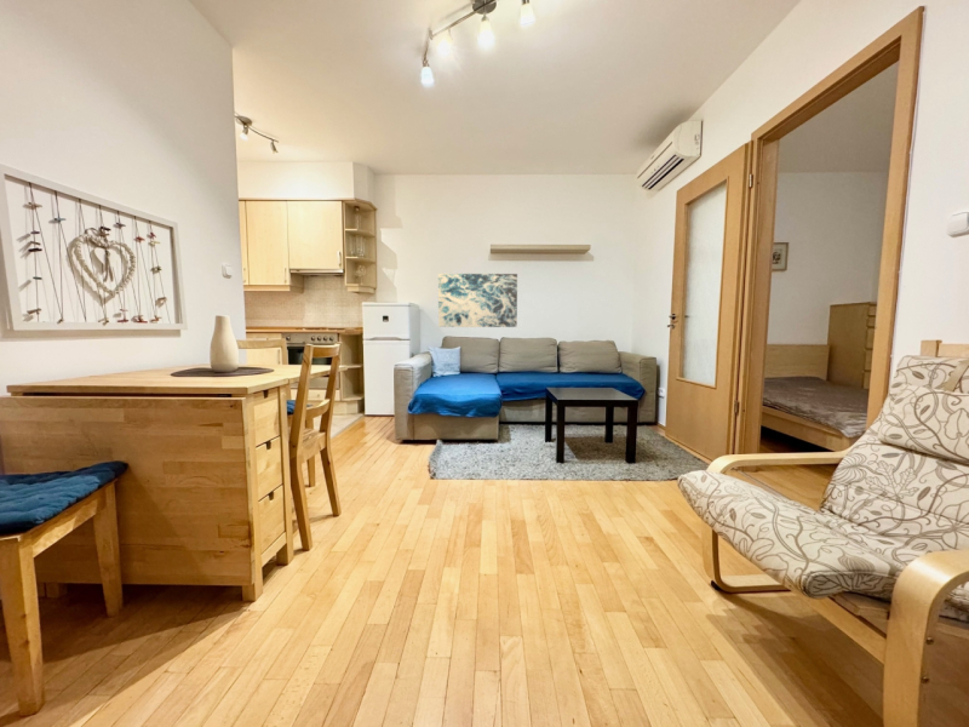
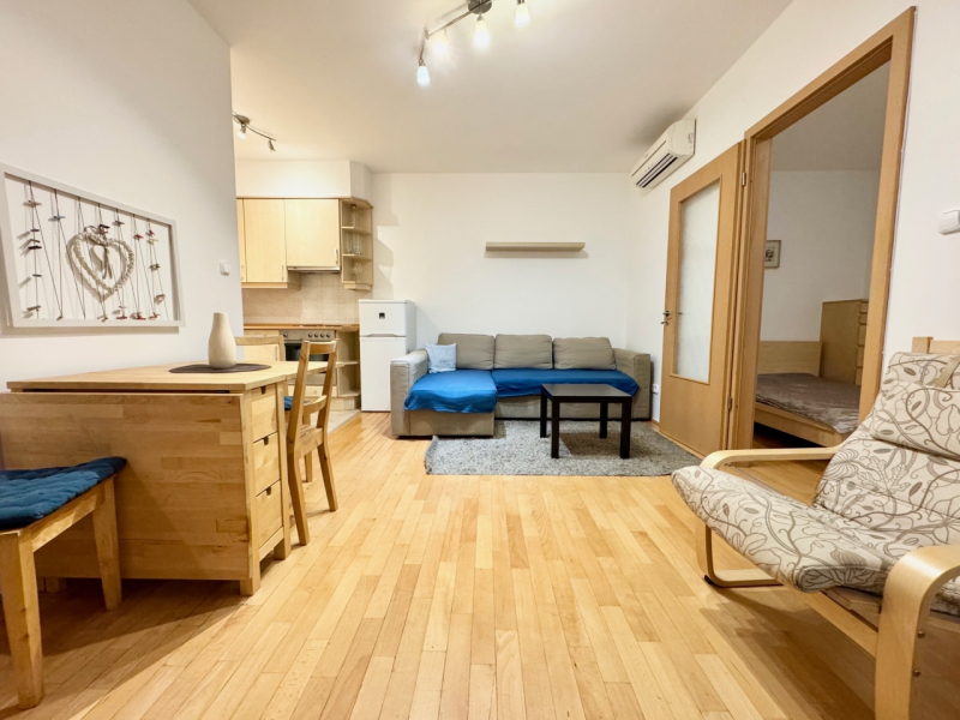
- wall art (477, 300)
